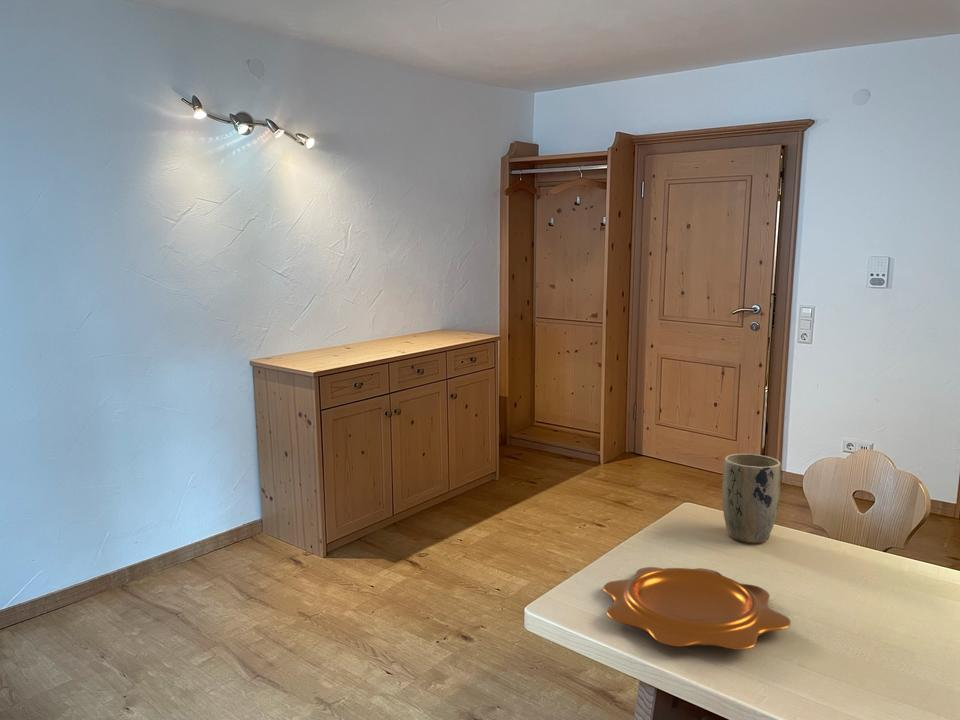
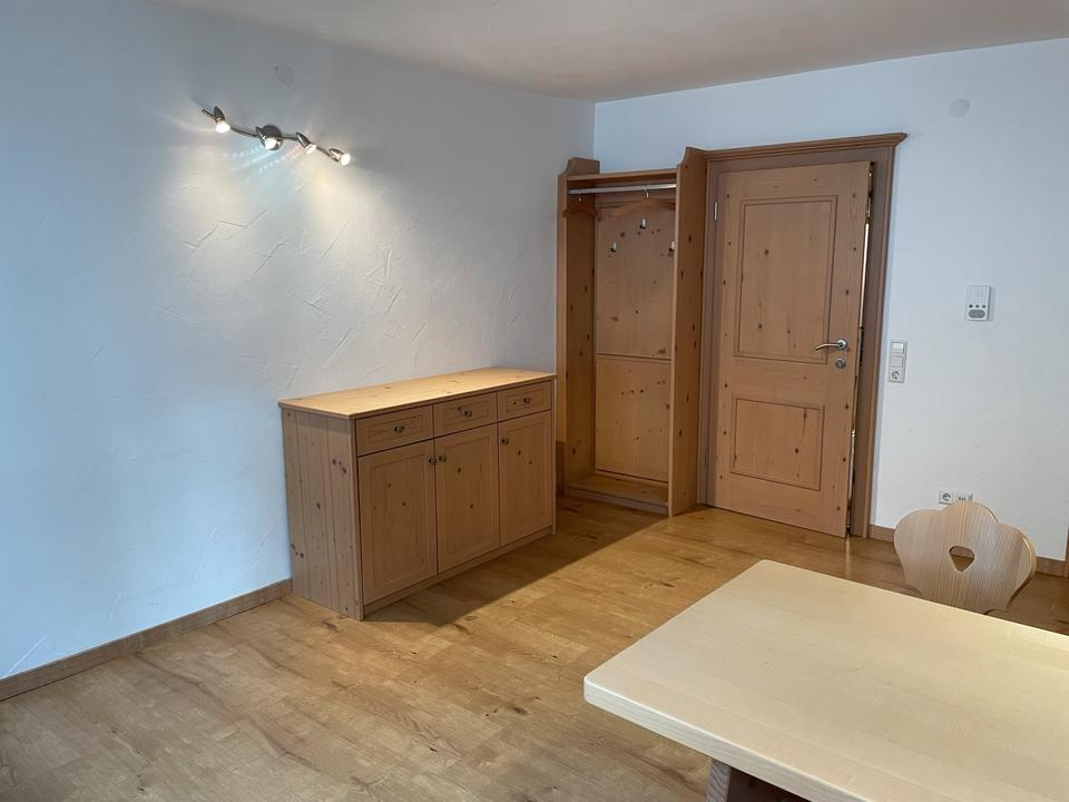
- plant pot (750, 498)
- decorative bowl (691, 603)
